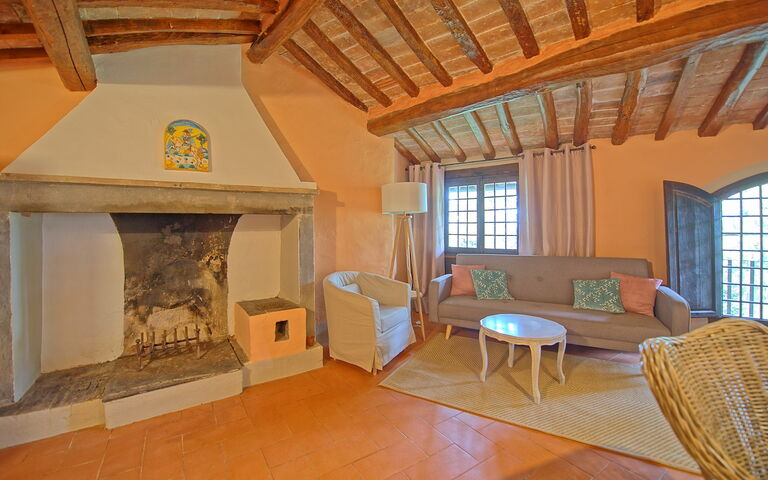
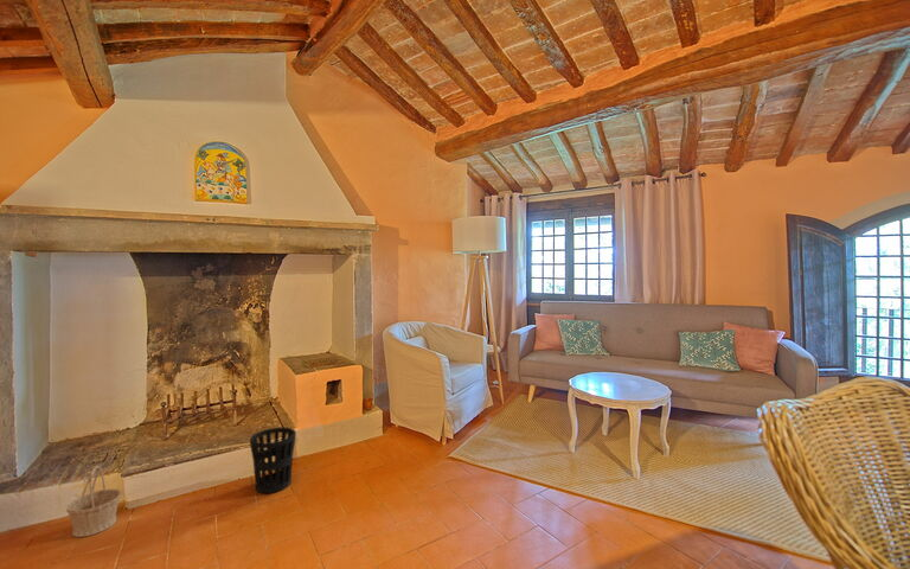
+ basket (95, 496)
+ wastebasket (271, 459)
